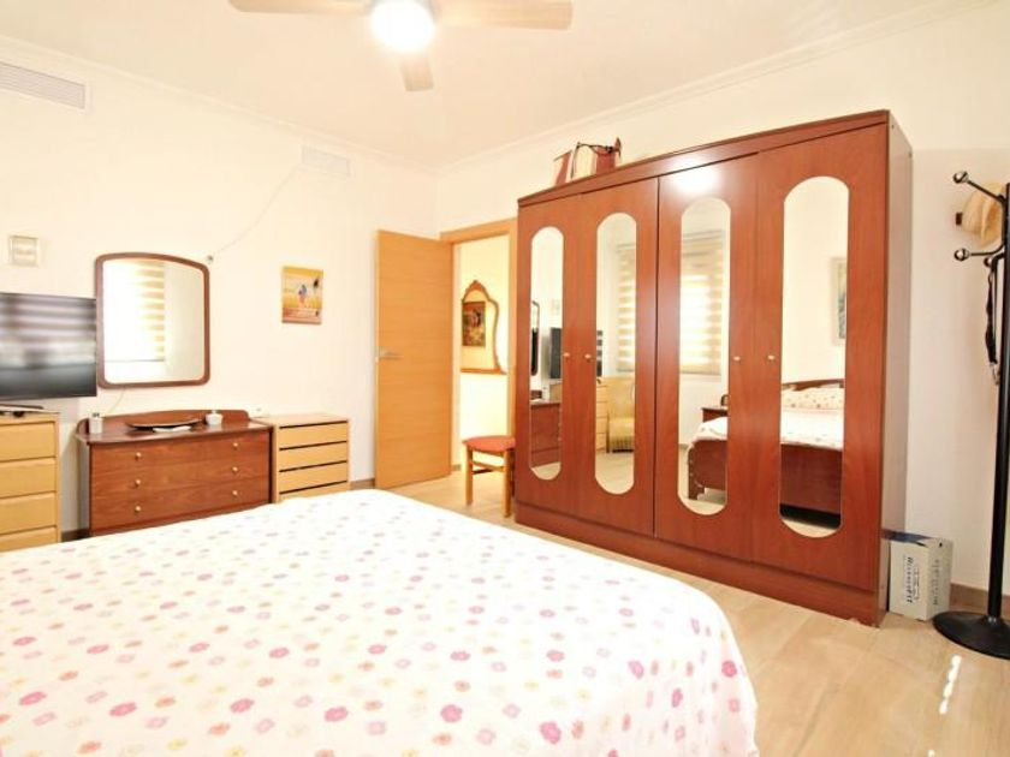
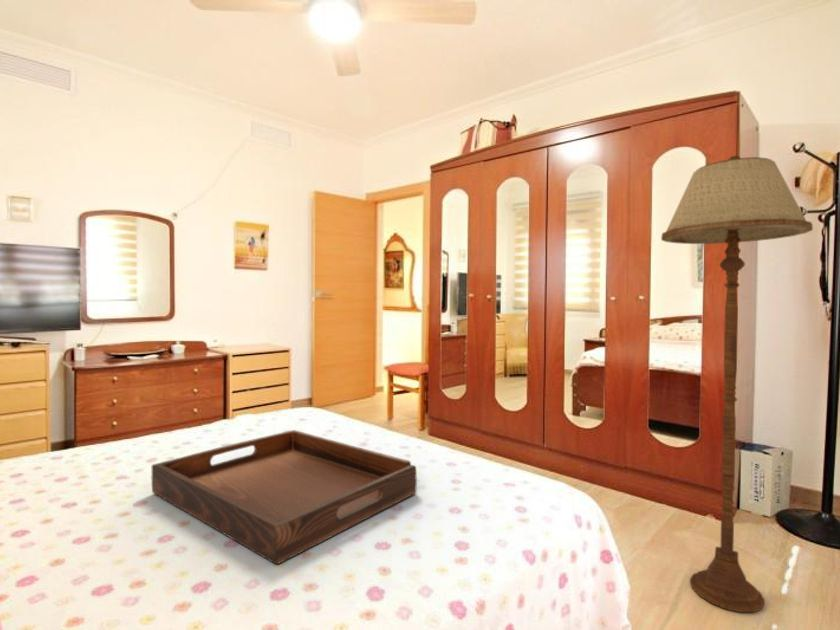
+ serving tray (287, 478)
+ floor lamp (728, 376)
